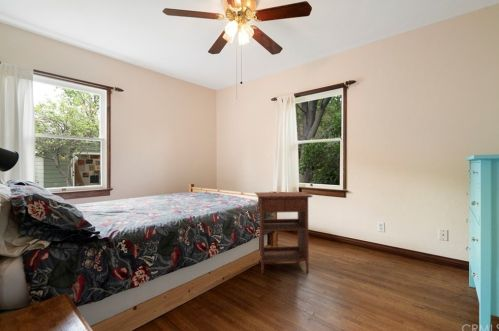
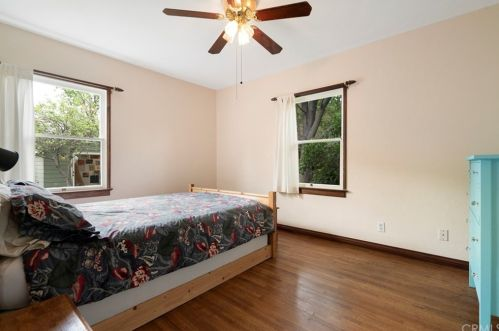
- nightstand (282, 230)
